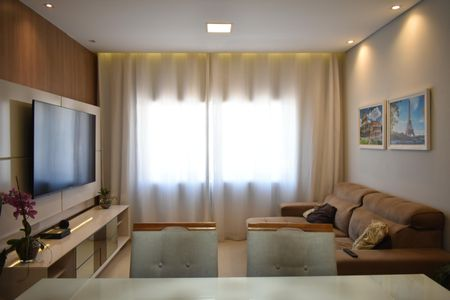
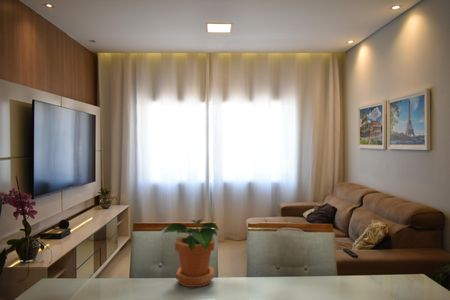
+ potted plant (193, 253)
